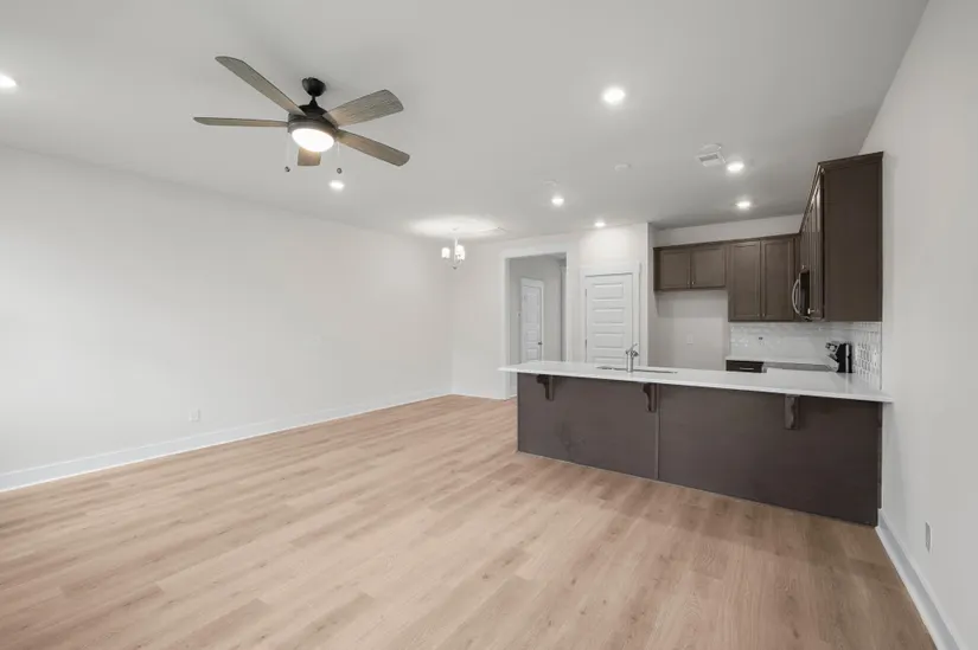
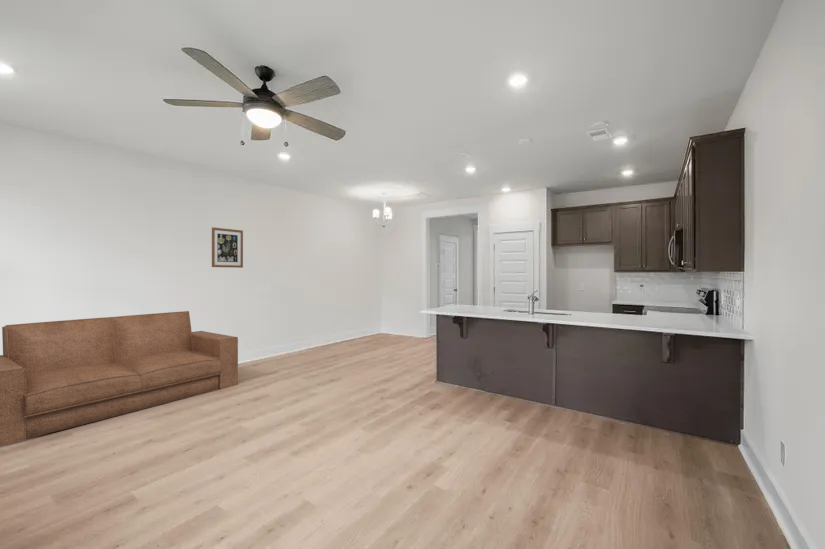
+ wall art (227, 248)
+ sofa (123, 360)
